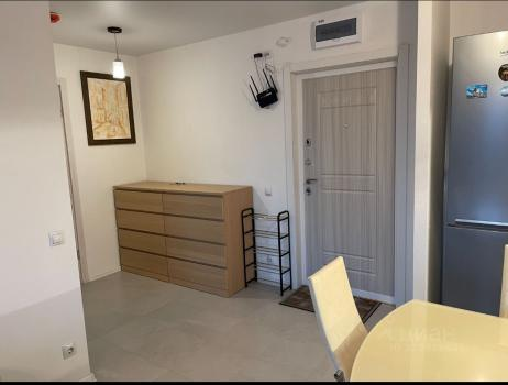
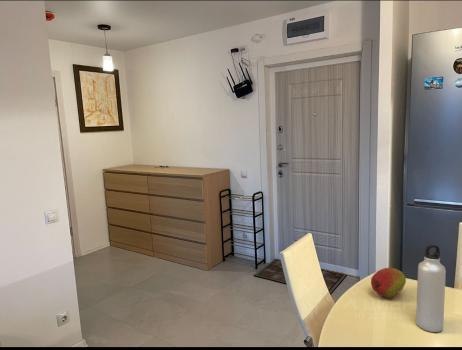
+ fruit (387, 282)
+ water bottle (430, 286)
